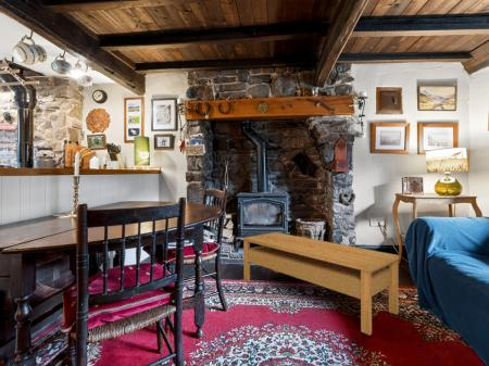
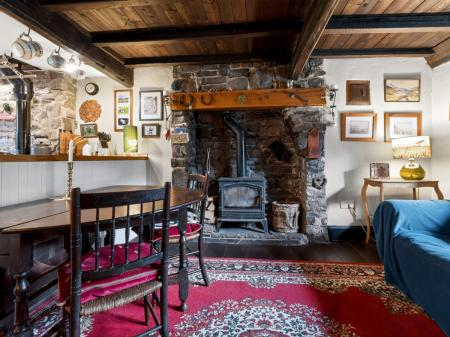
- coffee table (310, 269)
